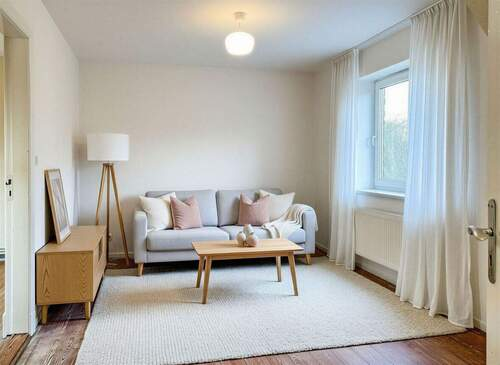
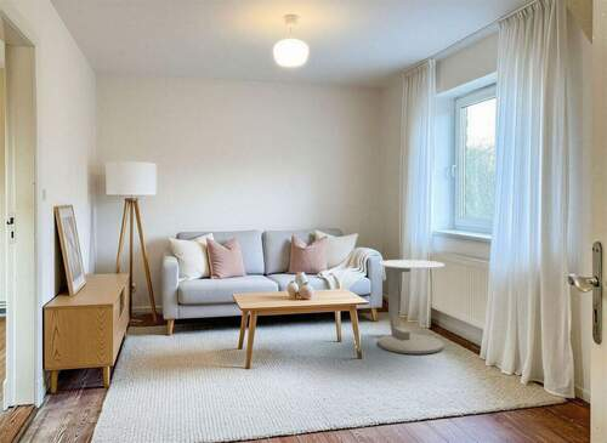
+ side table (397, 302)
